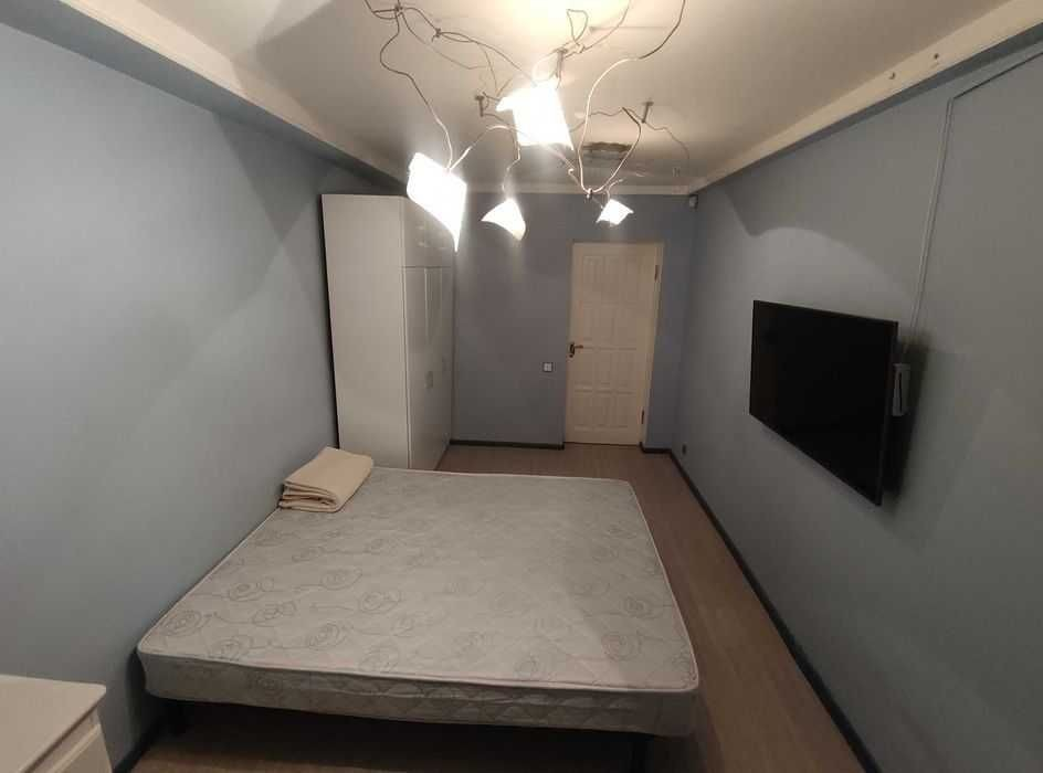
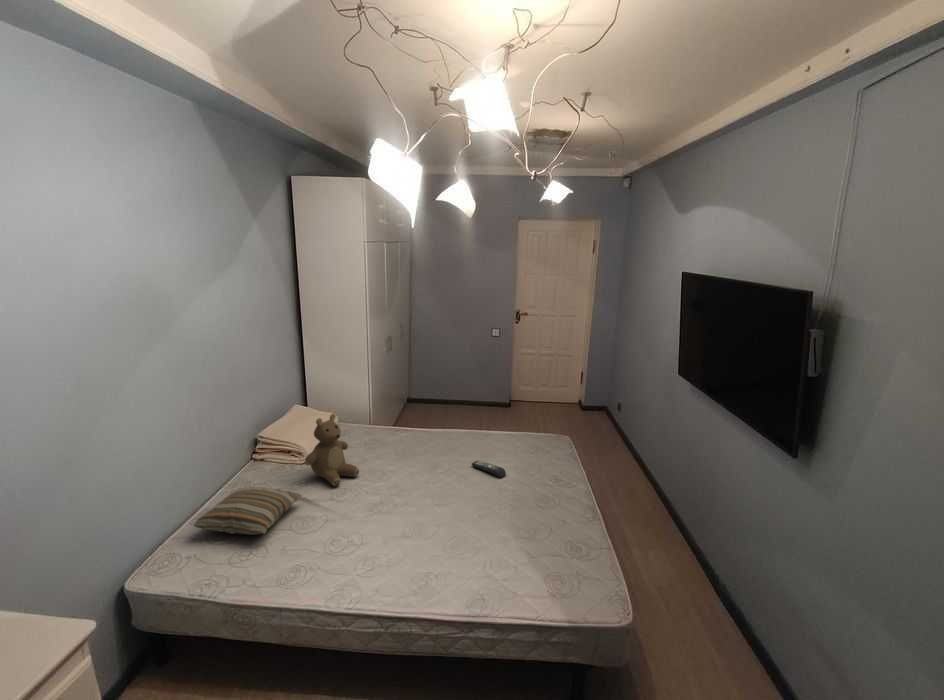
+ remote control (488, 467)
+ pillow (250, 509)
+ teddy bear (333, 447)
